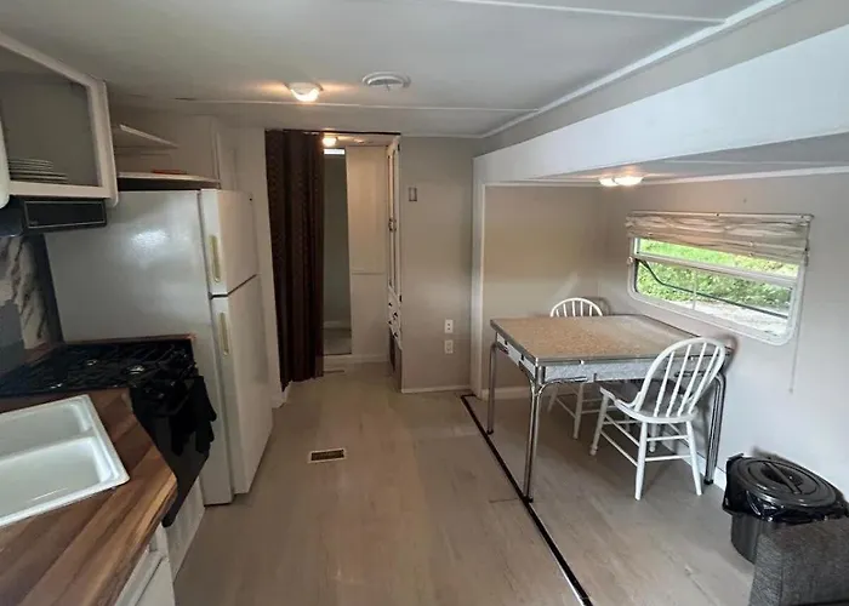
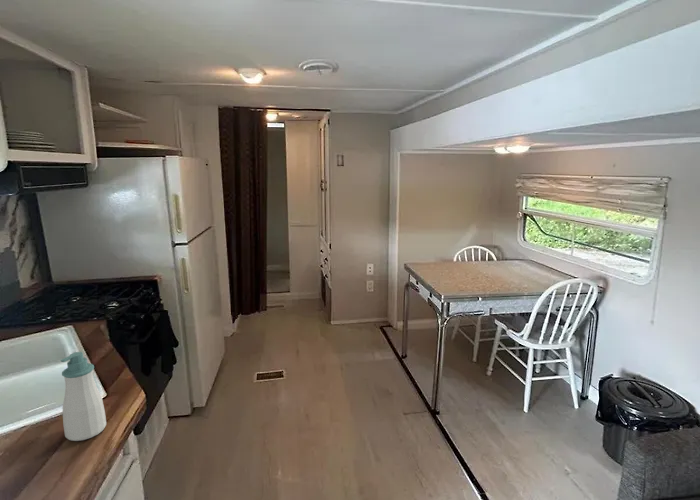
+ soap bottle (81, 393)
